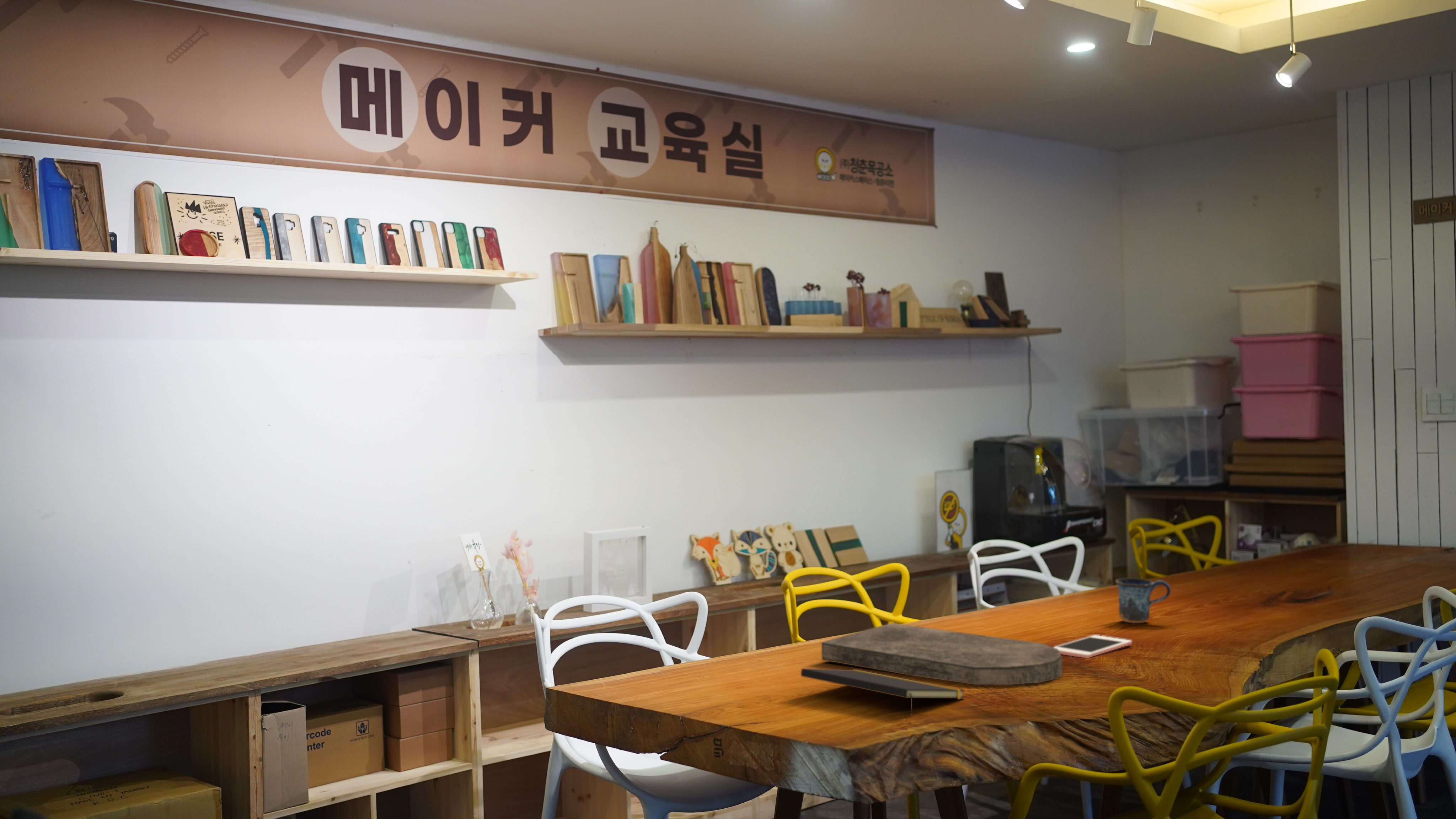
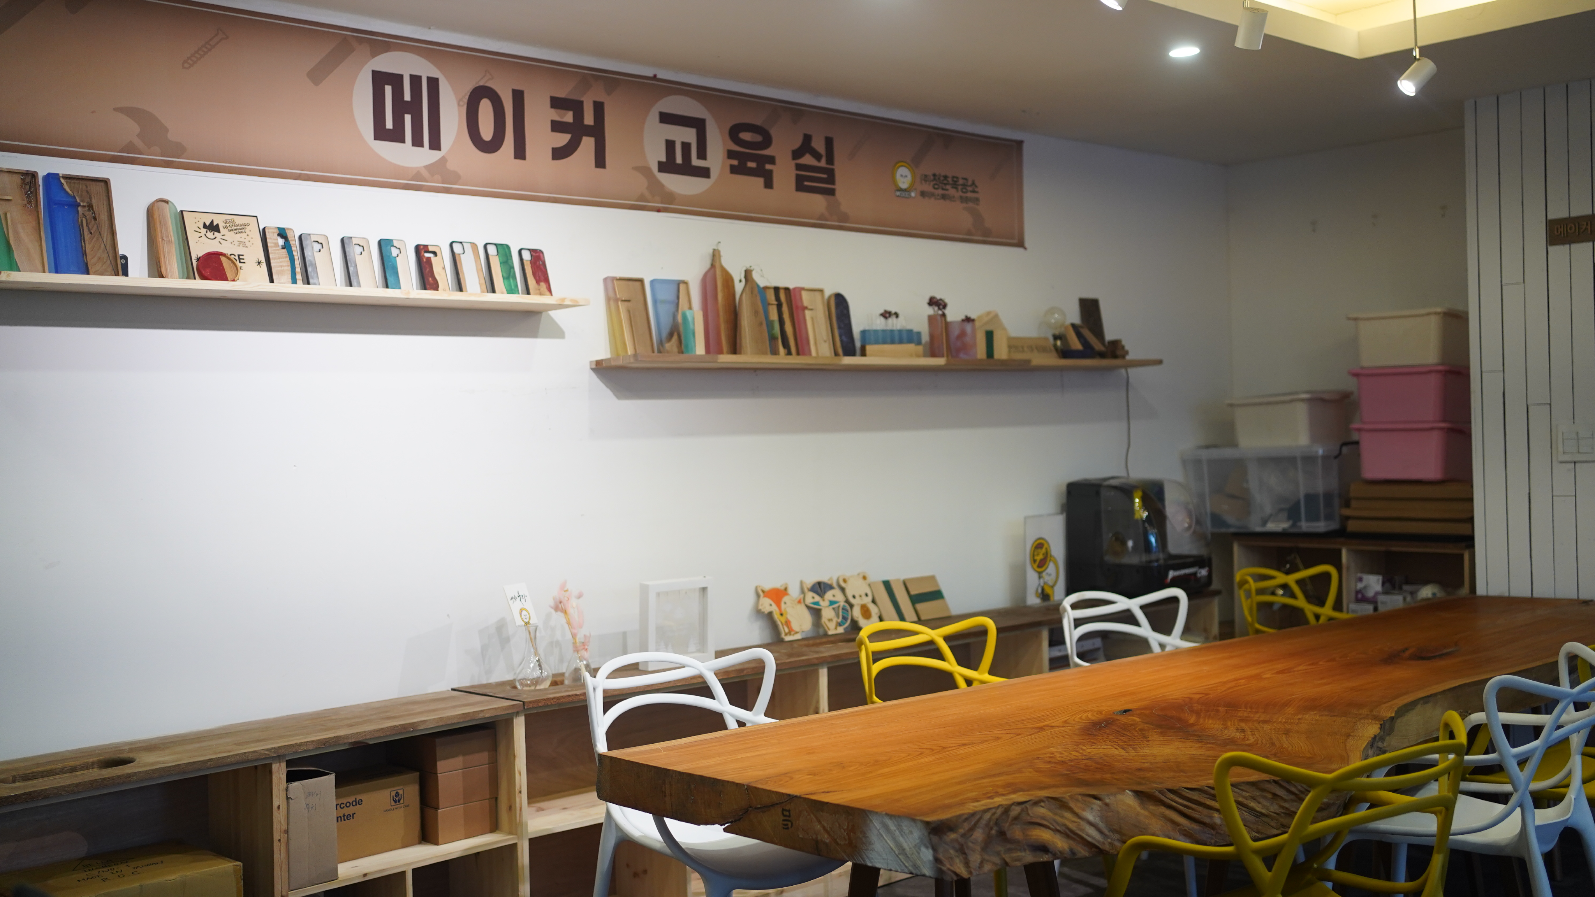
- cell phone (1091, 646)
- mug (1141, 601)
- notepad (882, 683)
- cutting board (950, 655)
